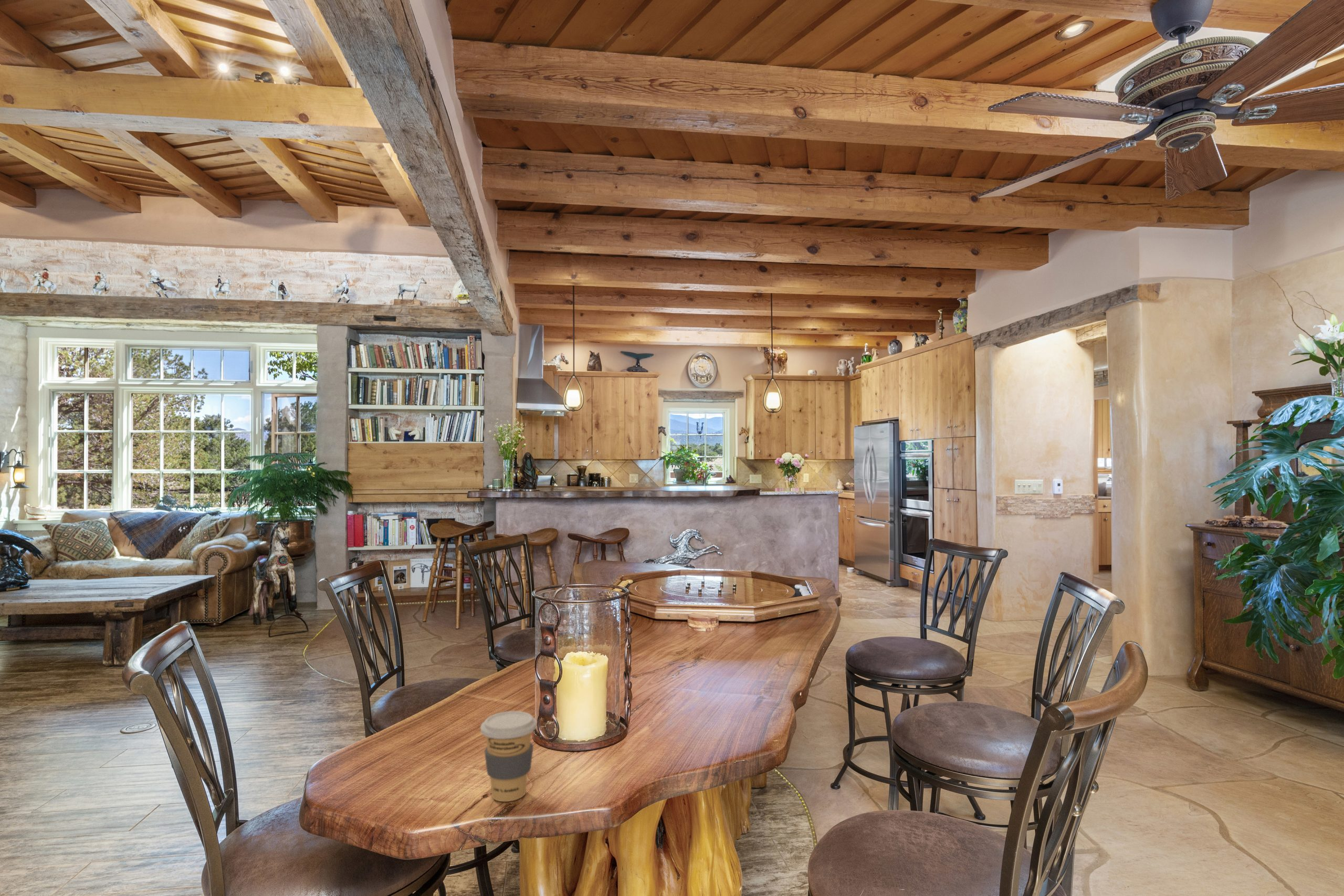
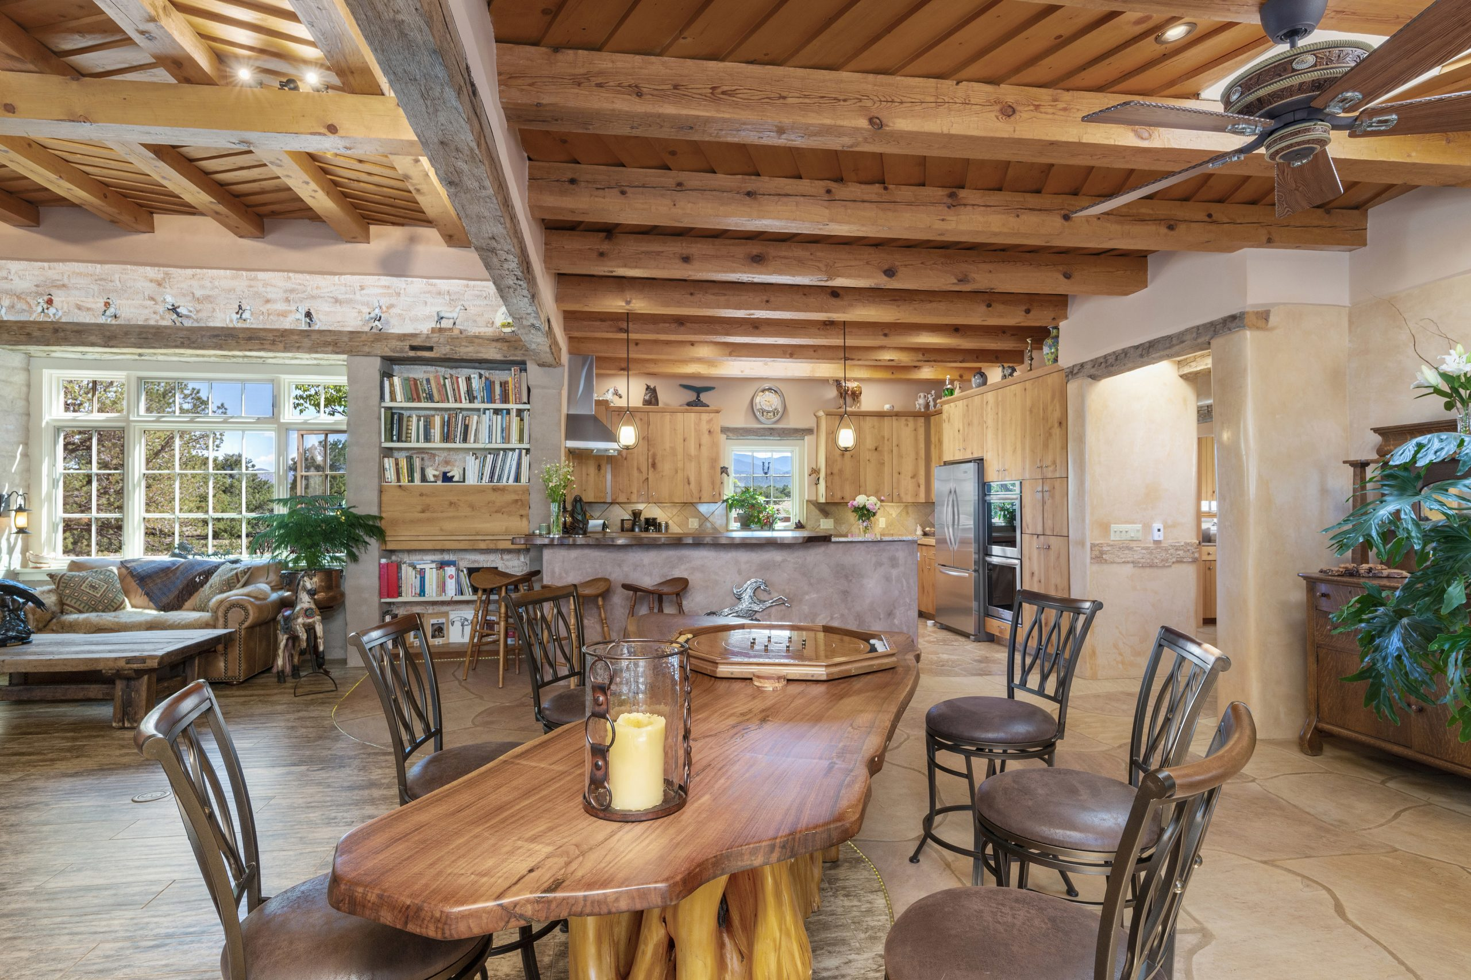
- coffee cup (509, 756)
